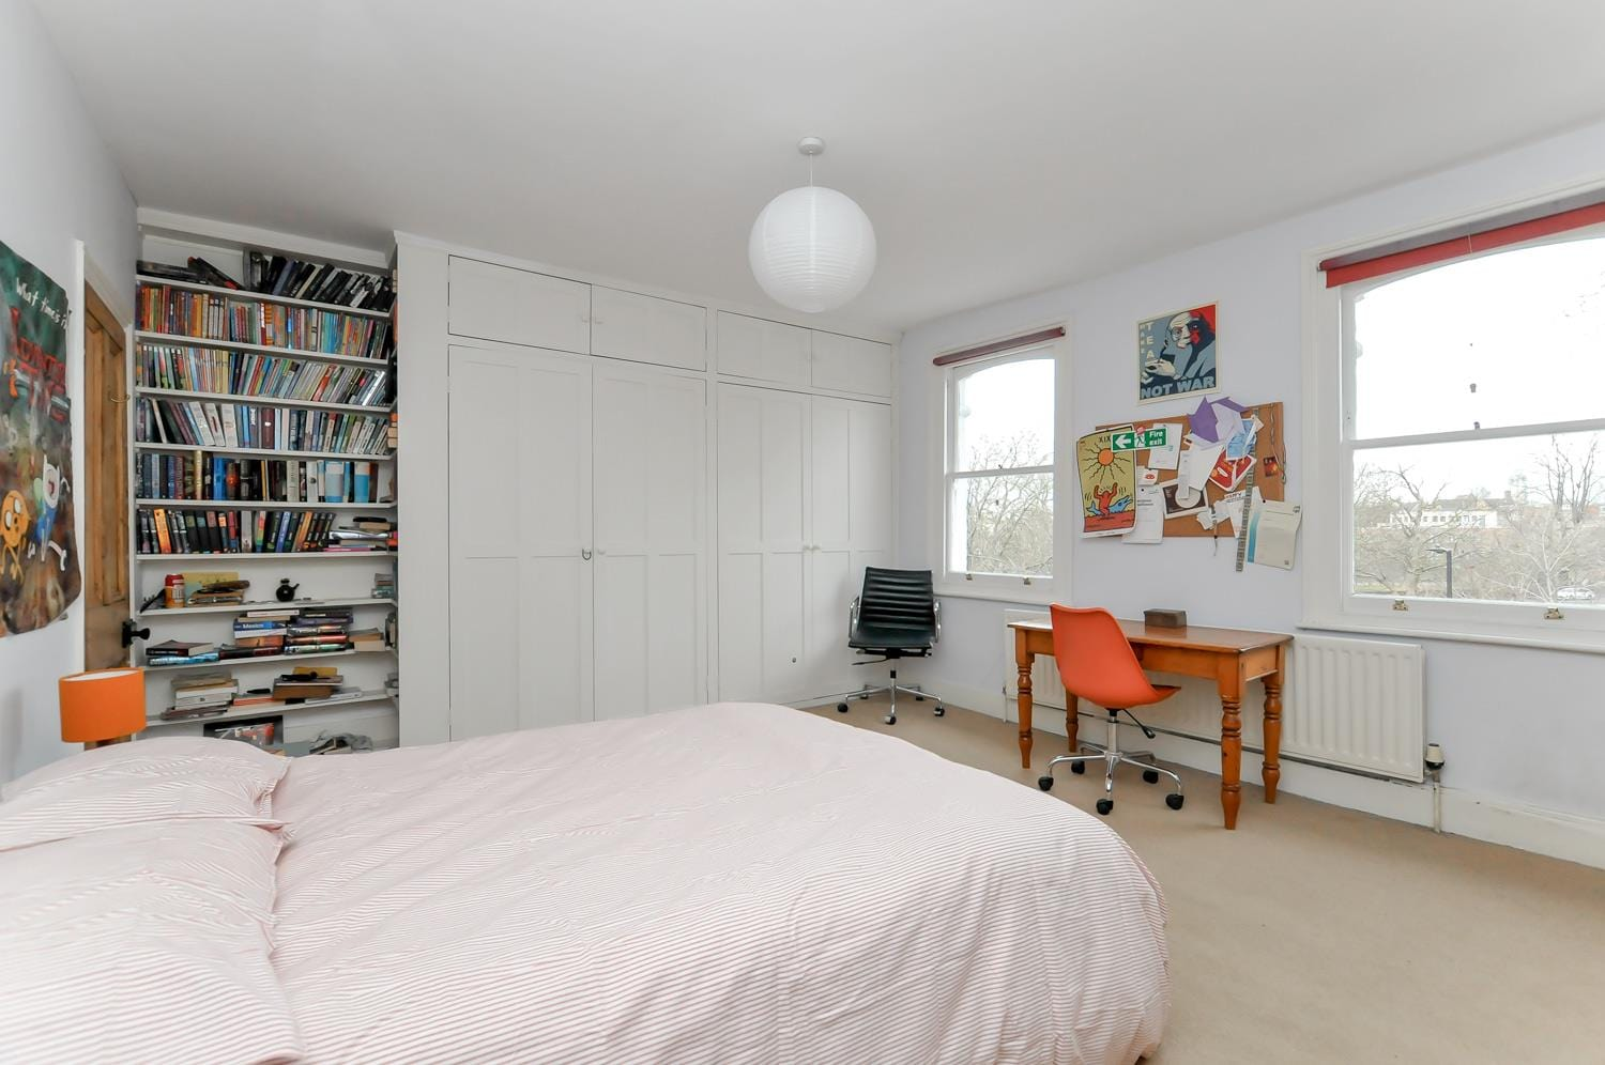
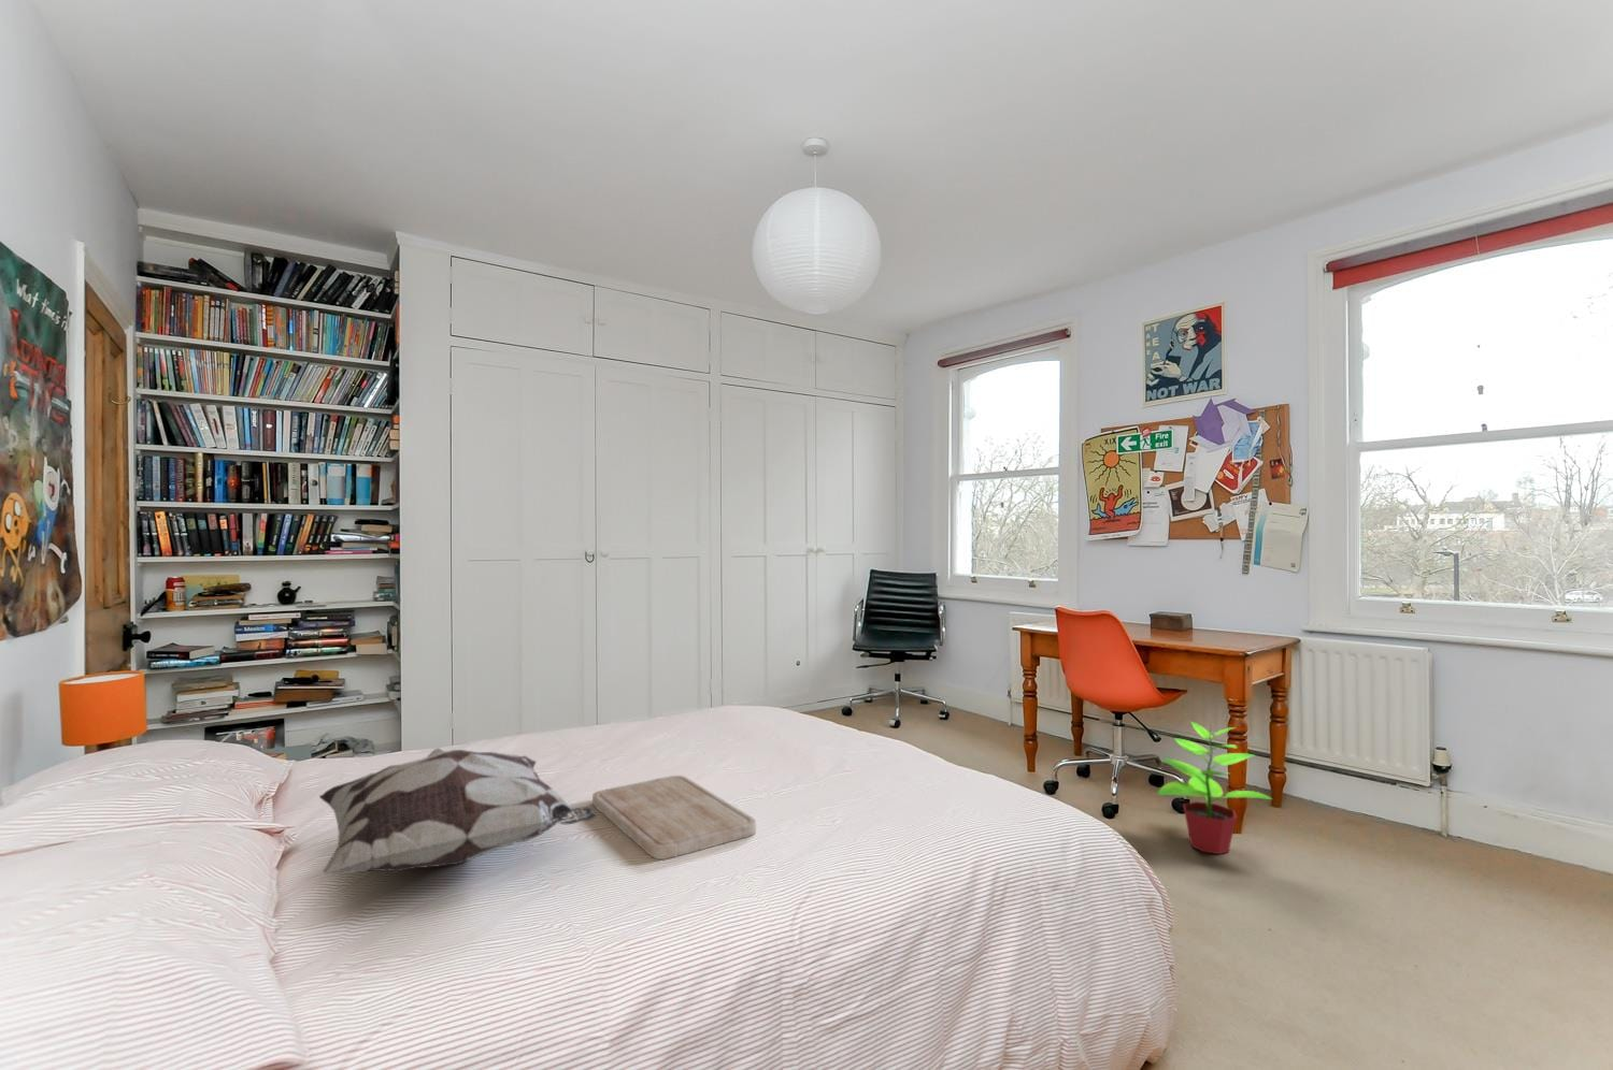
+ cutting board (670, 811)
+ potted plant (1213, 783)
+ decorative pillow (454, 806)
